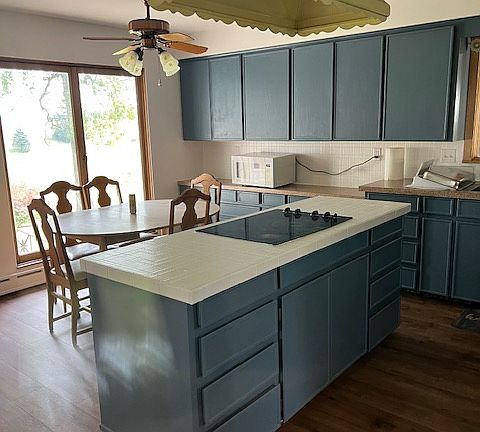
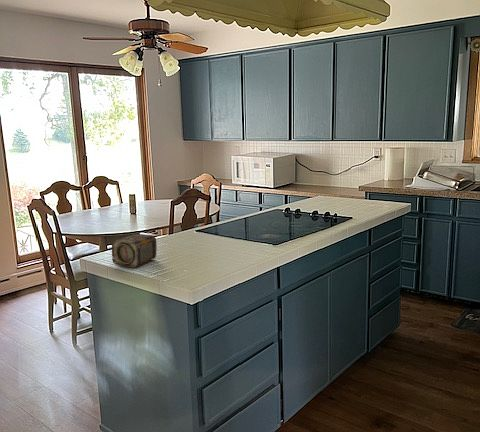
+ can (134, 249)
